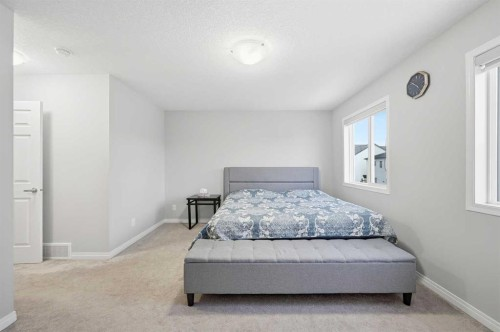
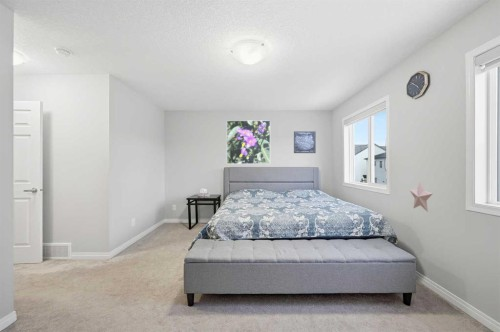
+ decorative star (420, 195)
+ wall art (304, 142)
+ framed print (248, 142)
